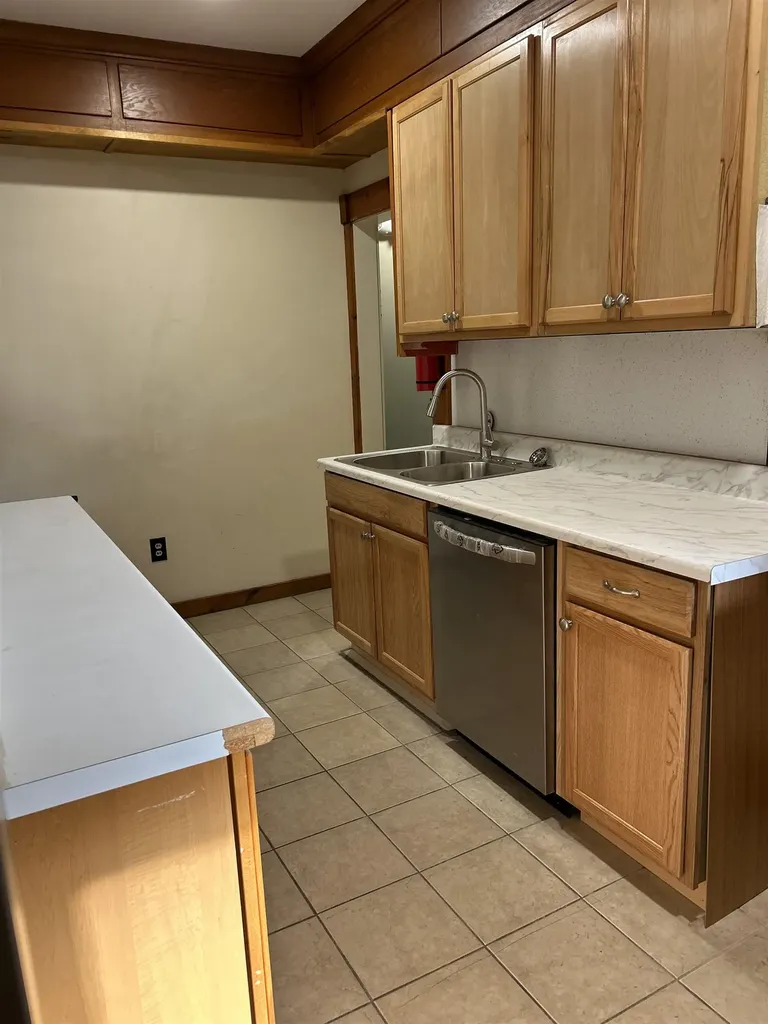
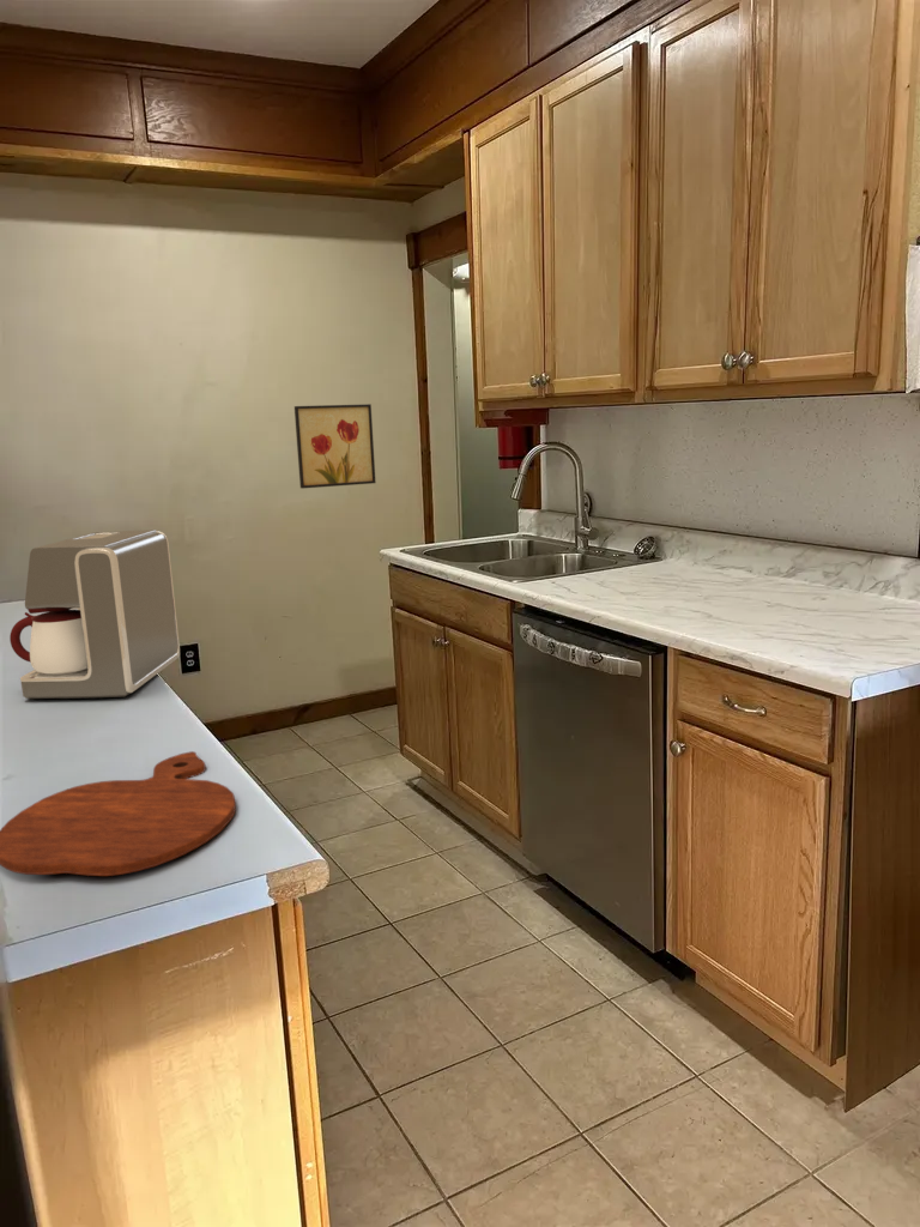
+ cutting board (137, 804)
+ wall art (334, 446)
+ coffee maker (101, 609)
